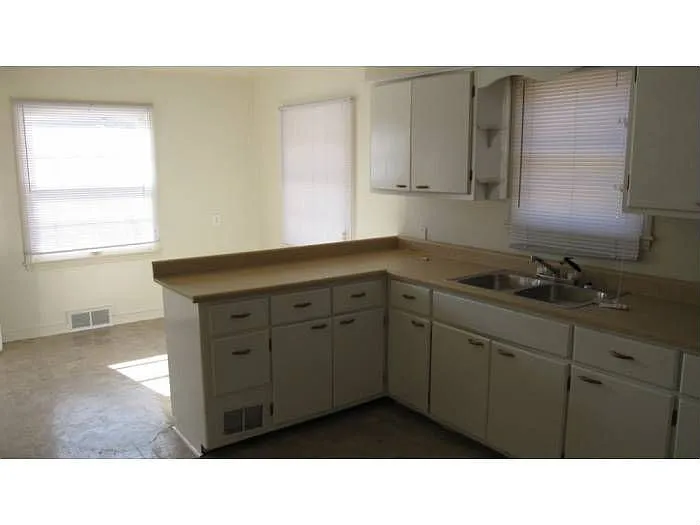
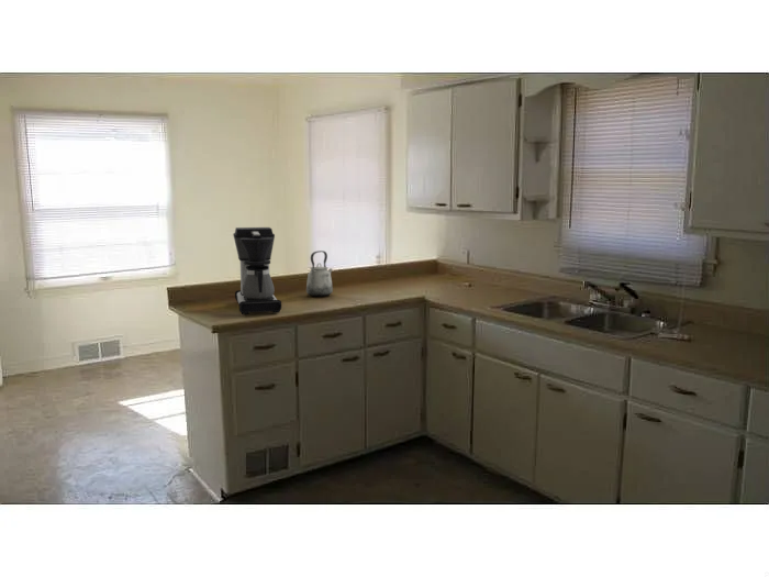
+ kettle (322, 273)
+ coffee maker (256, 268)
